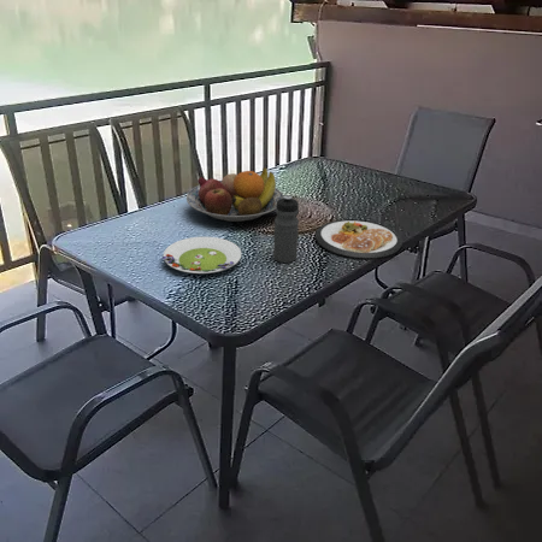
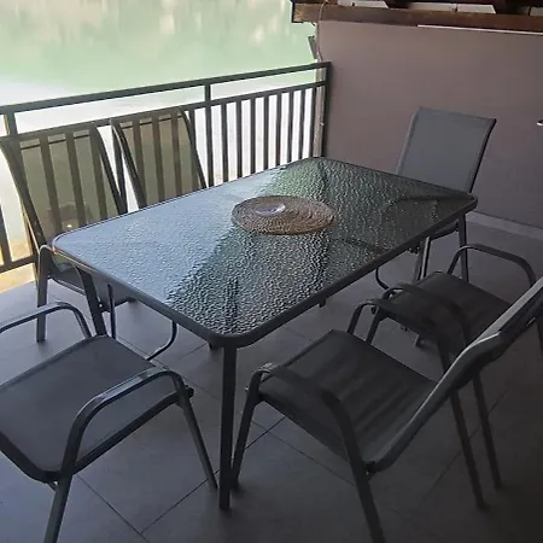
- fruit bowl (235, 193)
- salad plate (202, 255)
- water bottle (285, 228)
- dish (358, 235)
